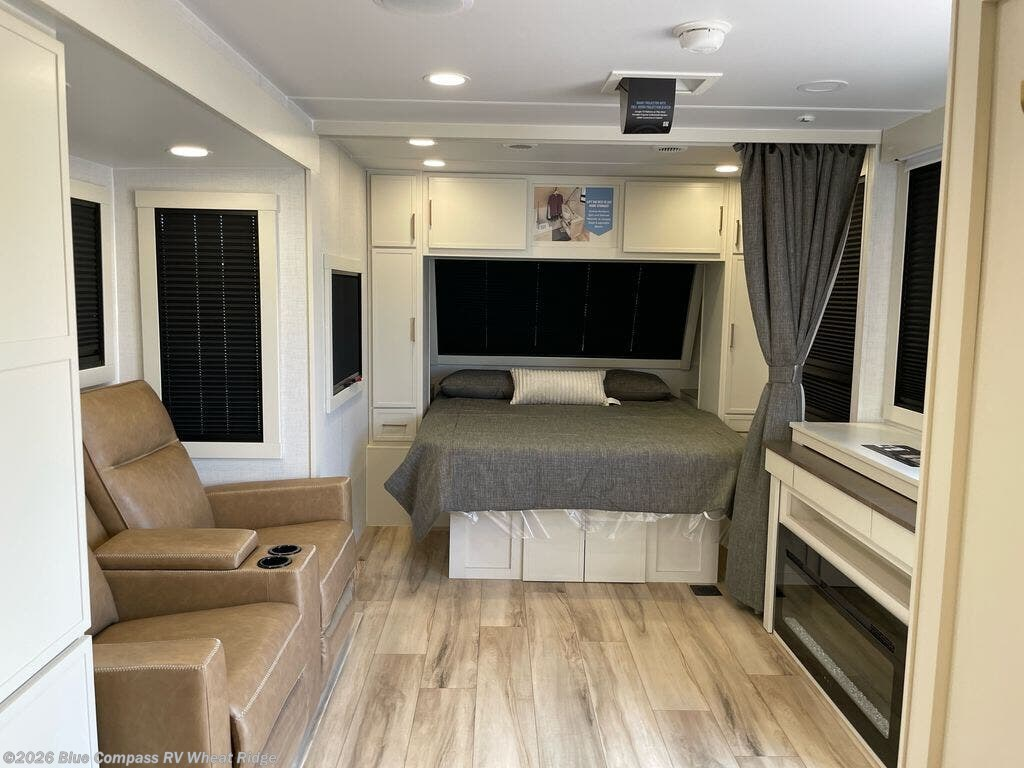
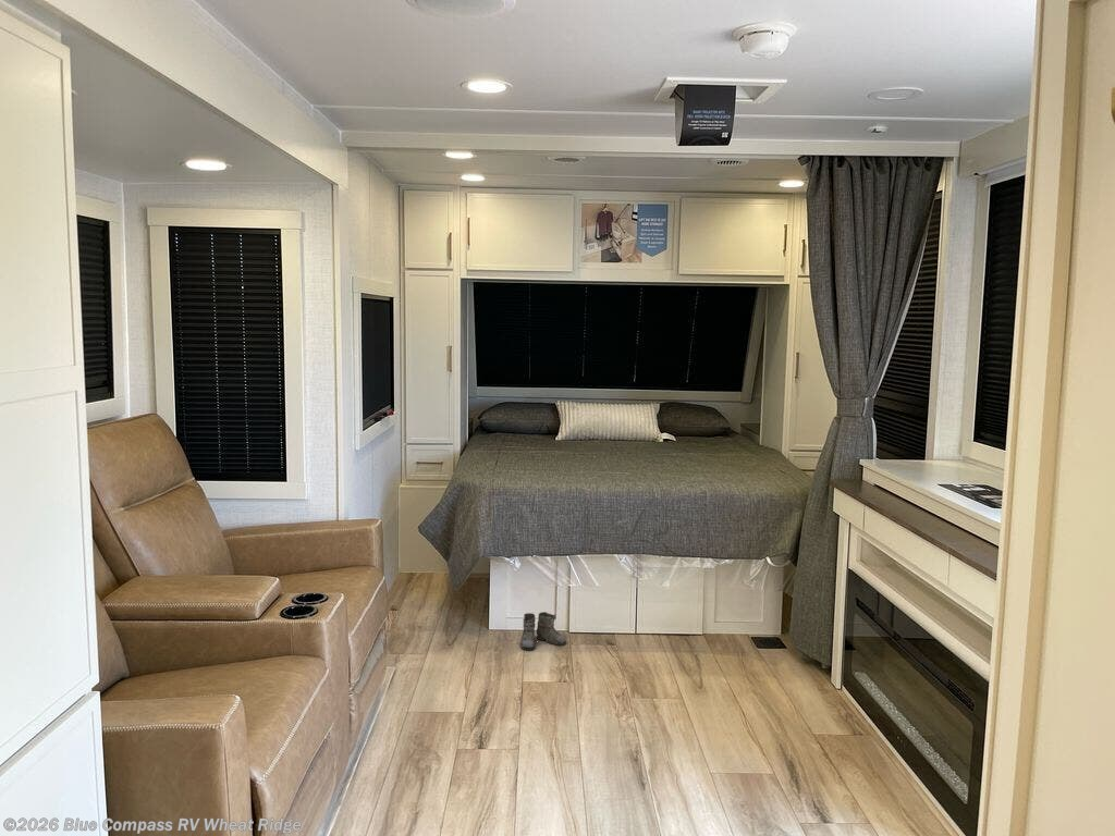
+ boots (538, 629)
